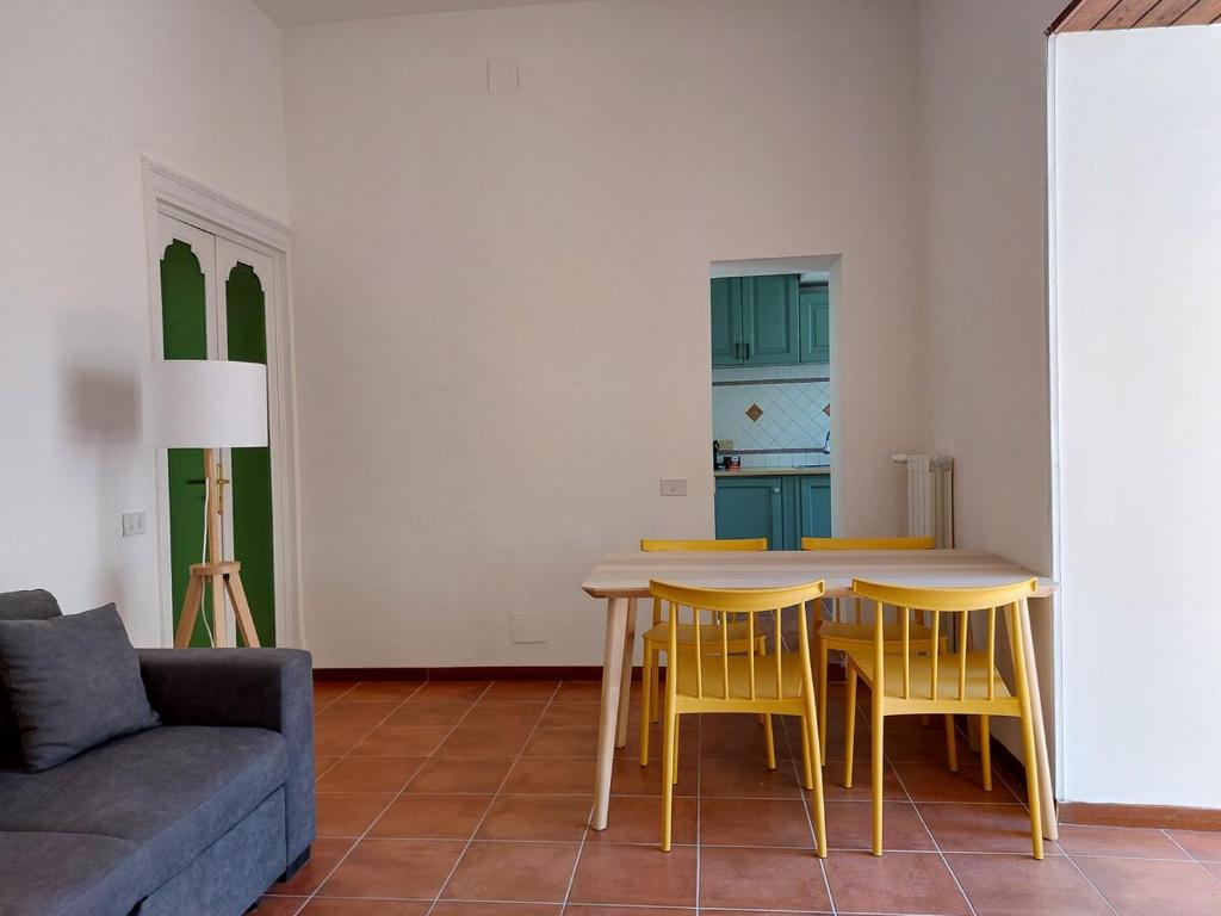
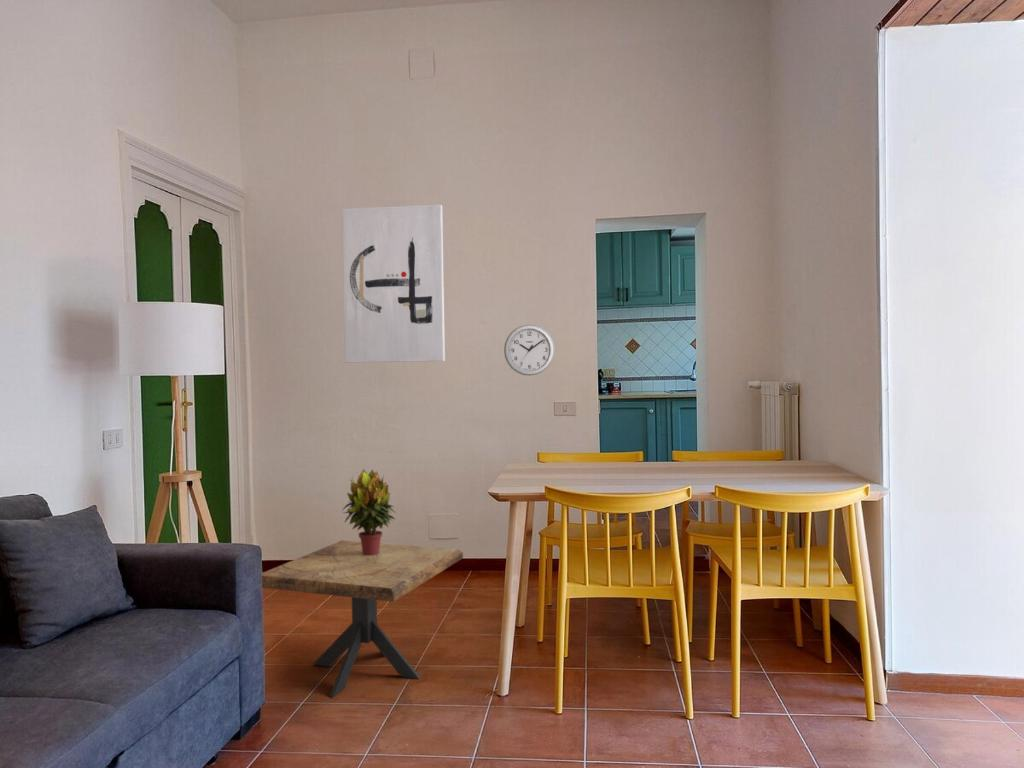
+ potted plant (368, 510)
+ wall clock (529, 350)
+ side table (364, 616)
+ wall art (393, 284)
